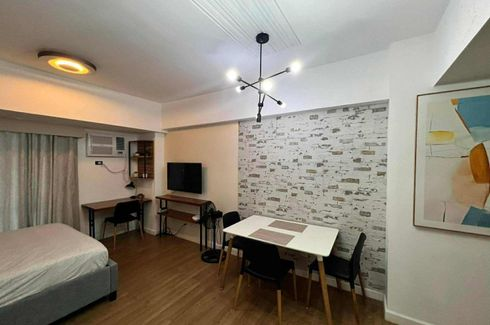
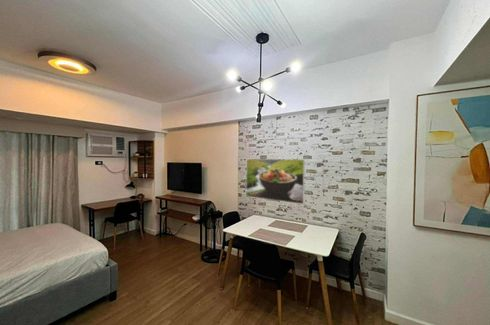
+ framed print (272, 179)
